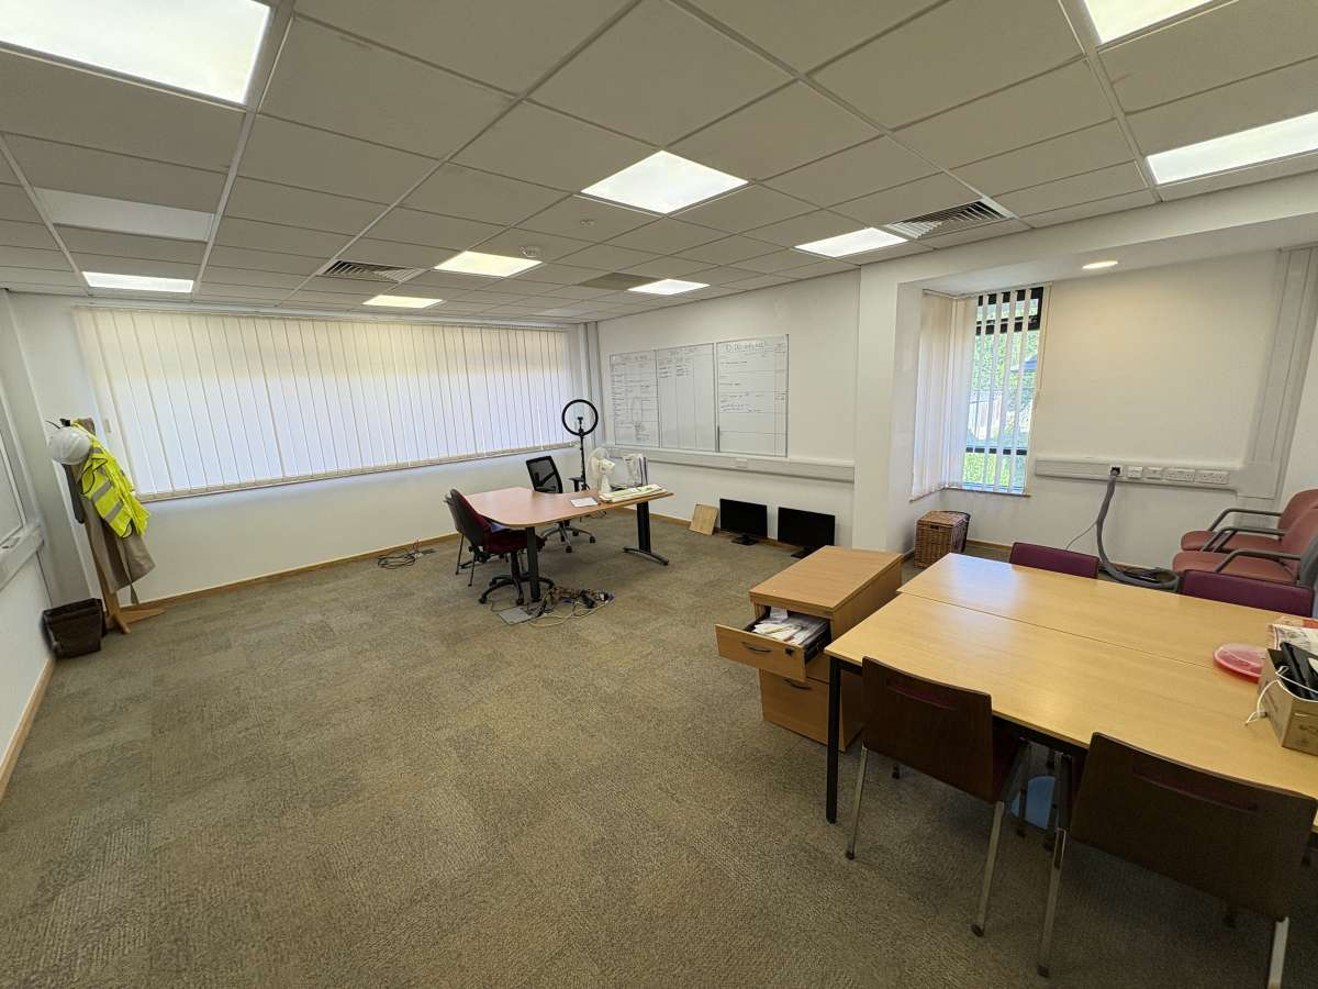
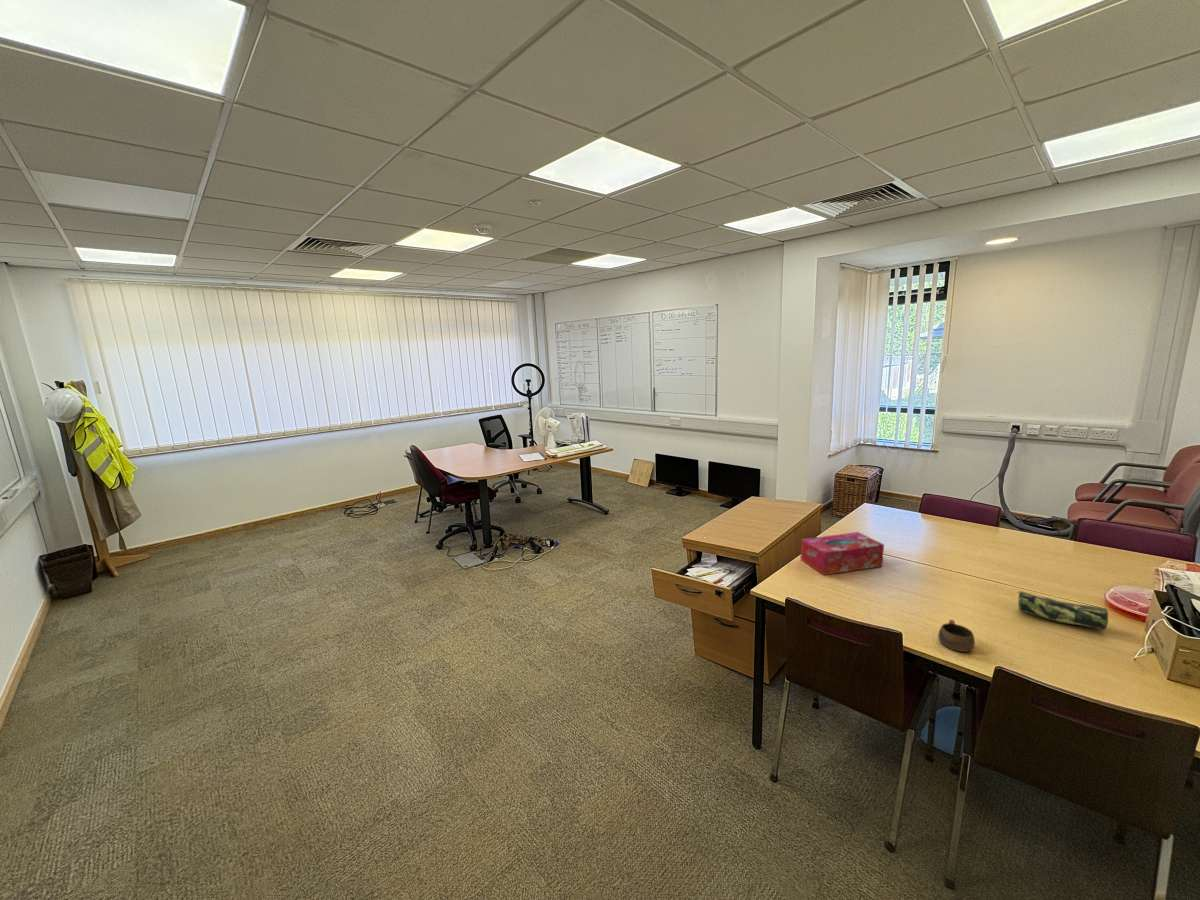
+ pencil case (1058, 609)
+ tissue box (841, 552)
+ cup (956, 634)
